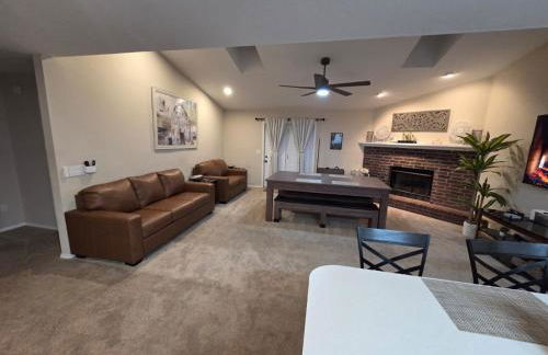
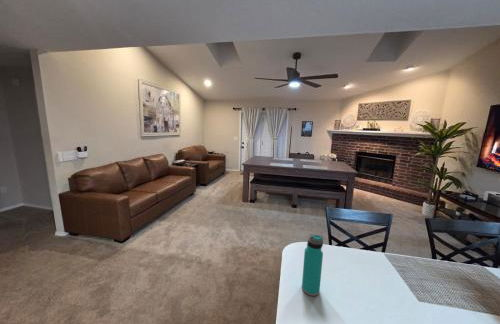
+ water bottle (312, 263)
